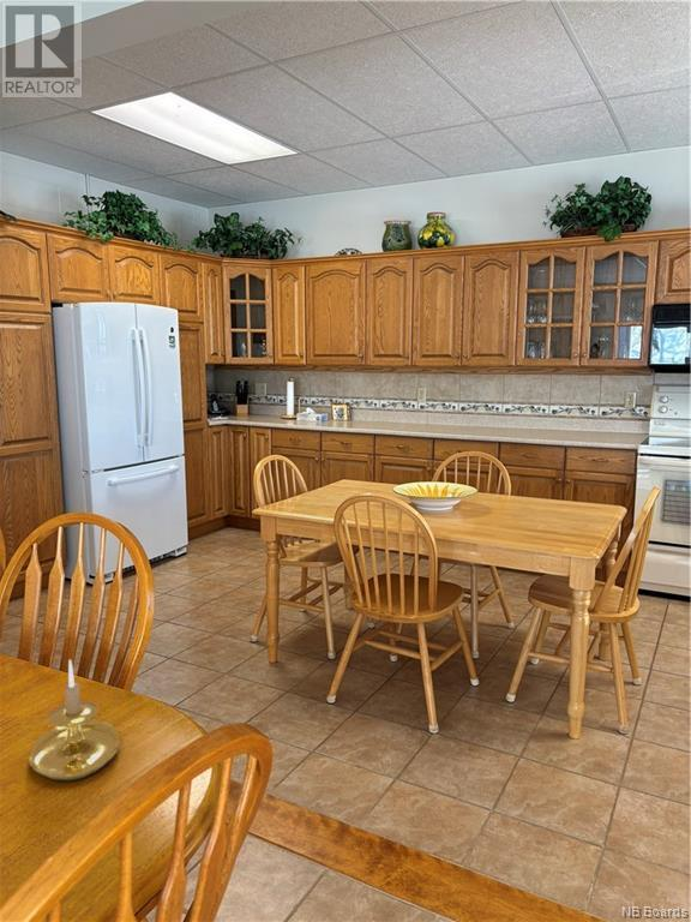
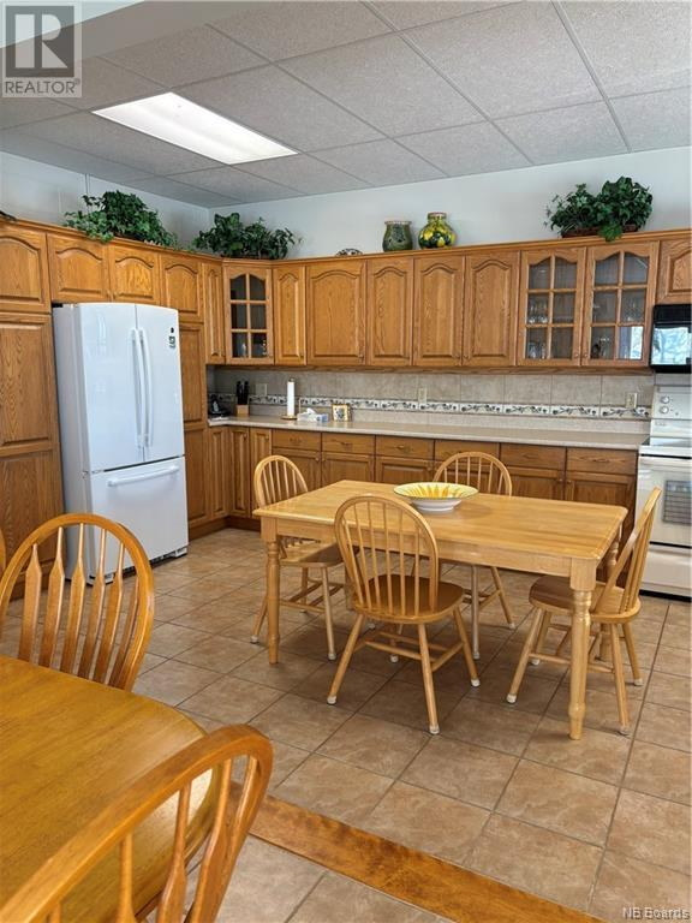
- candle holder (72, 705)
